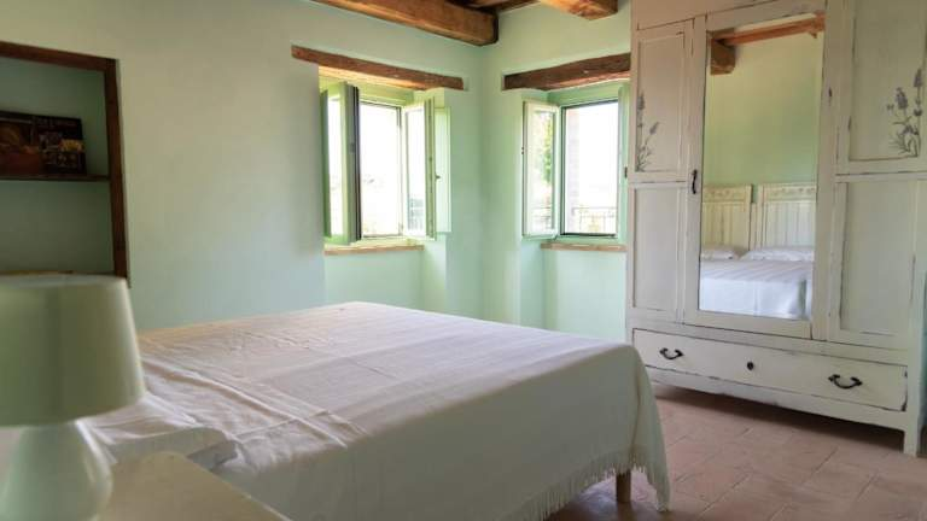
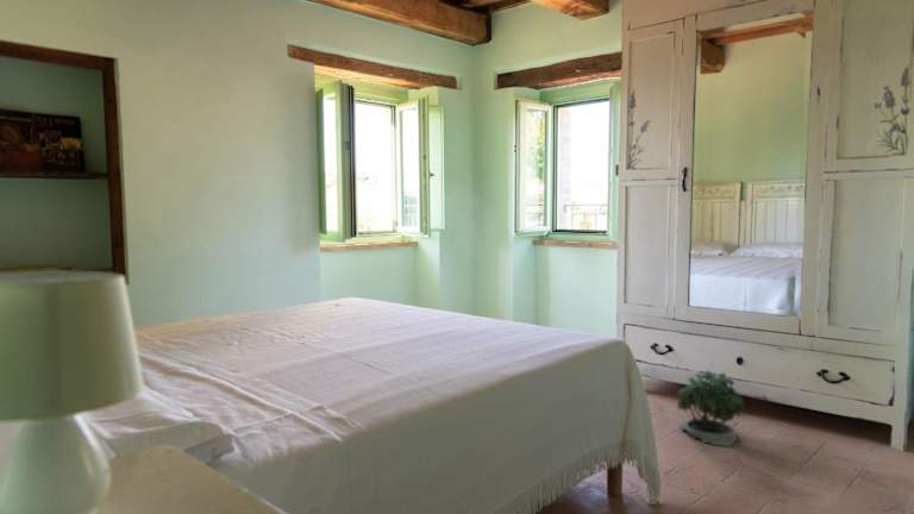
+ potted plant (709, 400)
